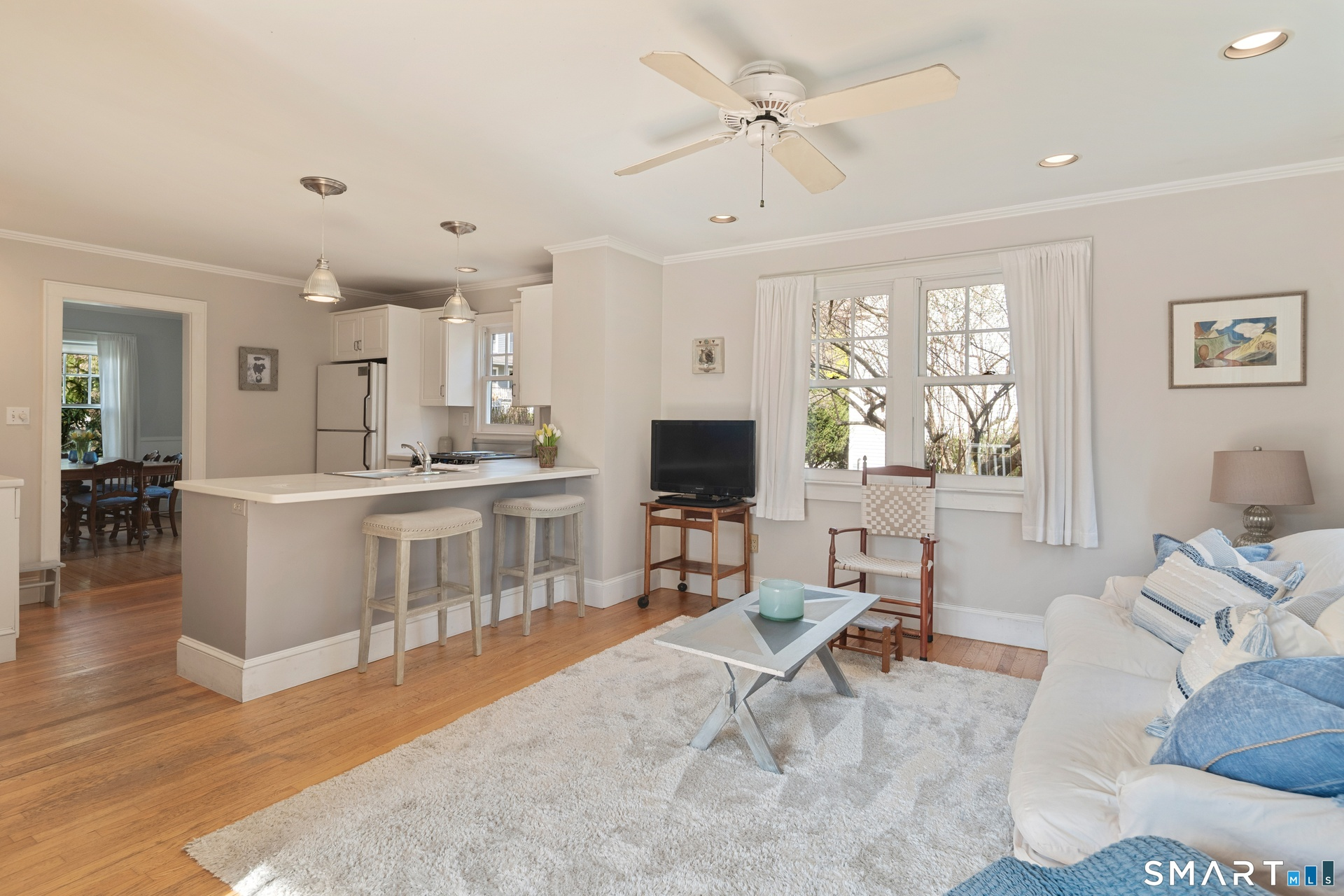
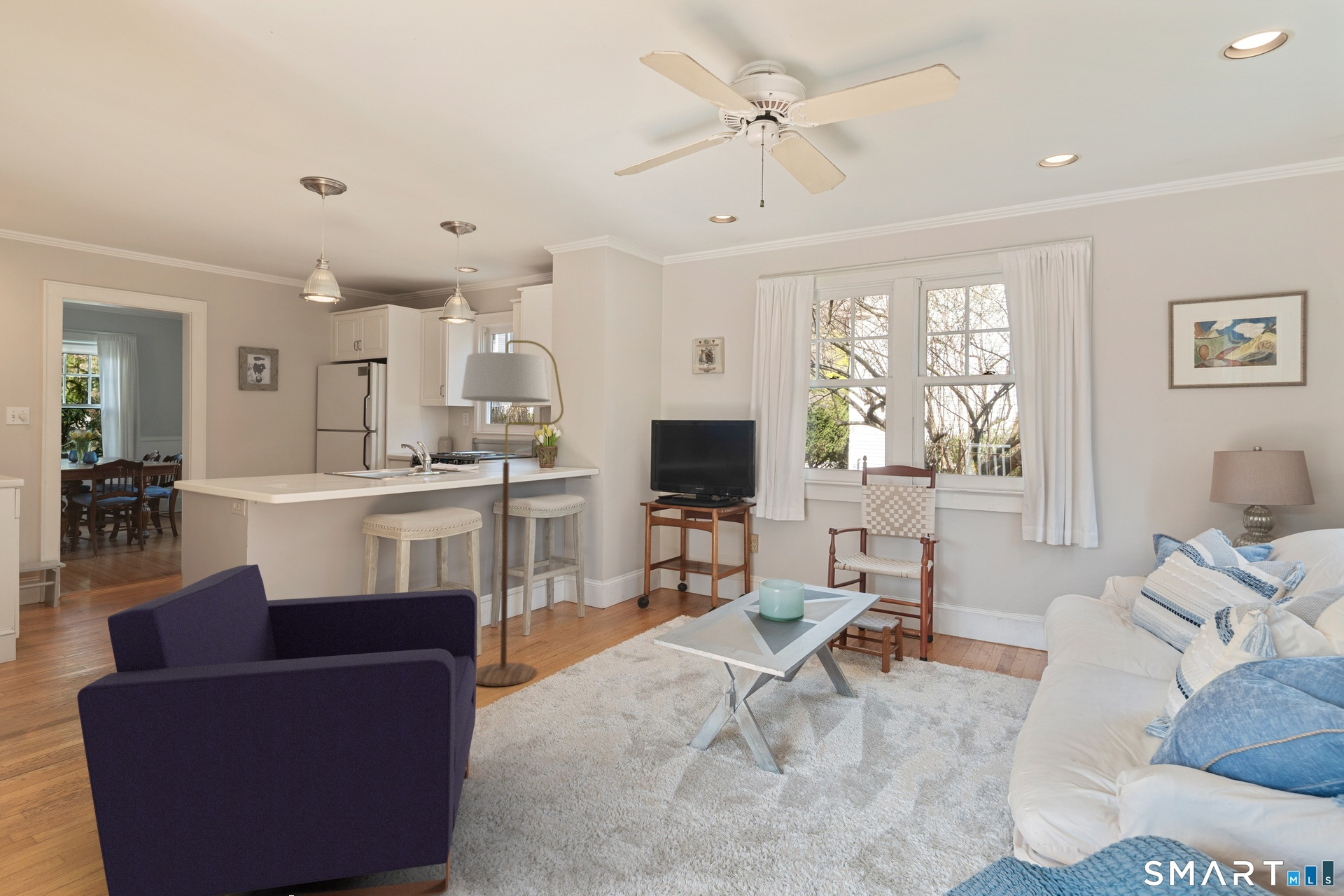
+ armchair (325, 708)
+ floor lamp (508, 507)
